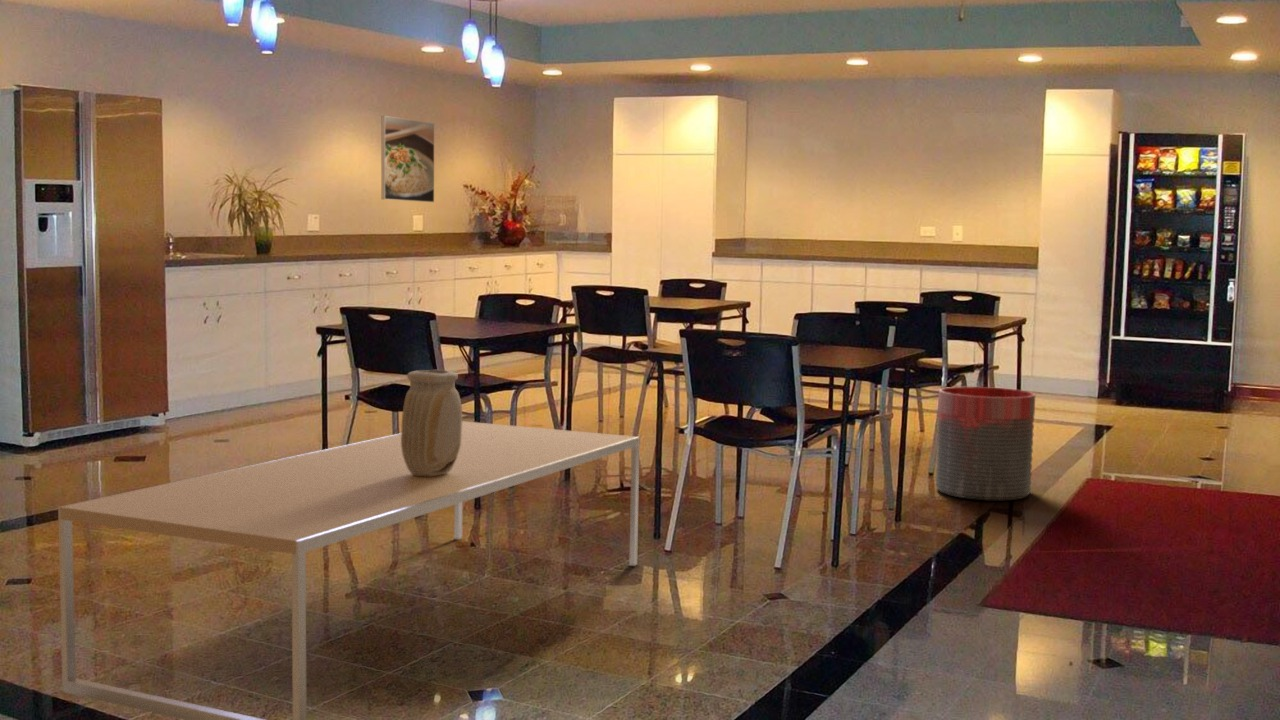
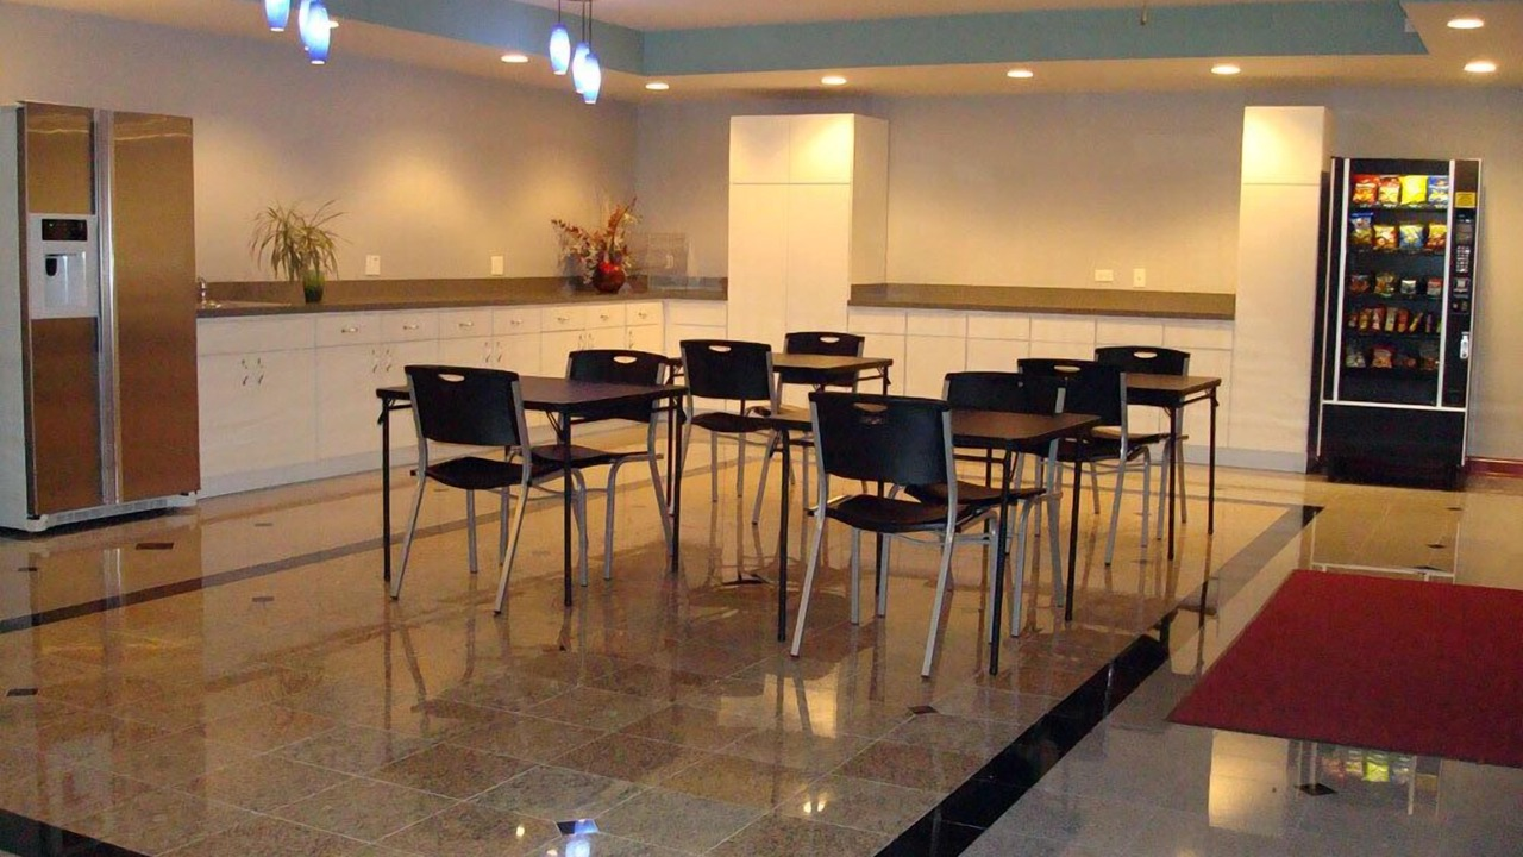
- dining table (392, 524)
- trash can (984, 442)
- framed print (408, 160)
- vase (432, 421)
